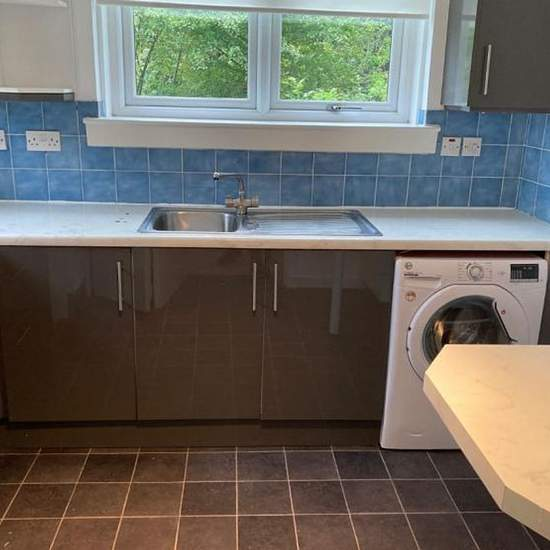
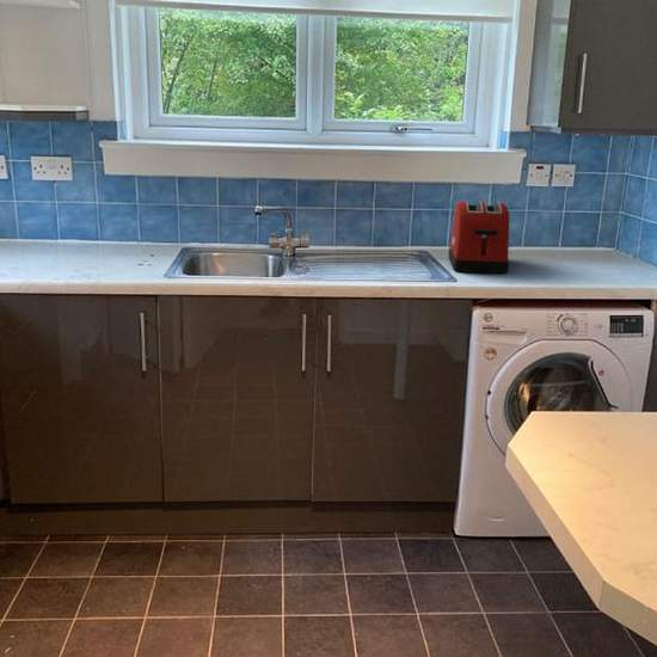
+ toaster (479, 233)
